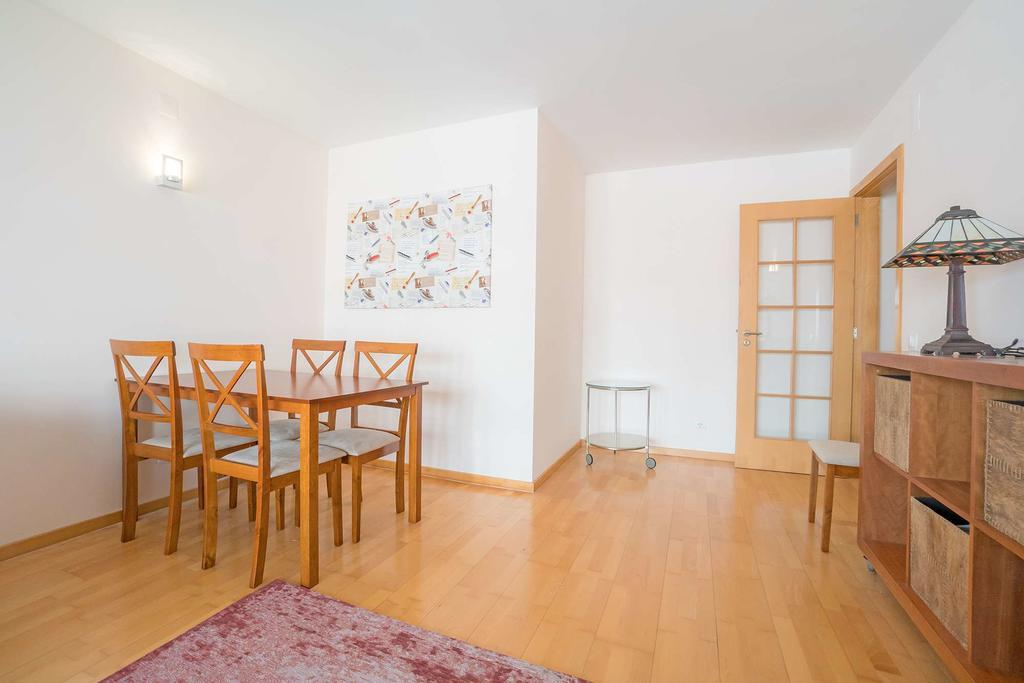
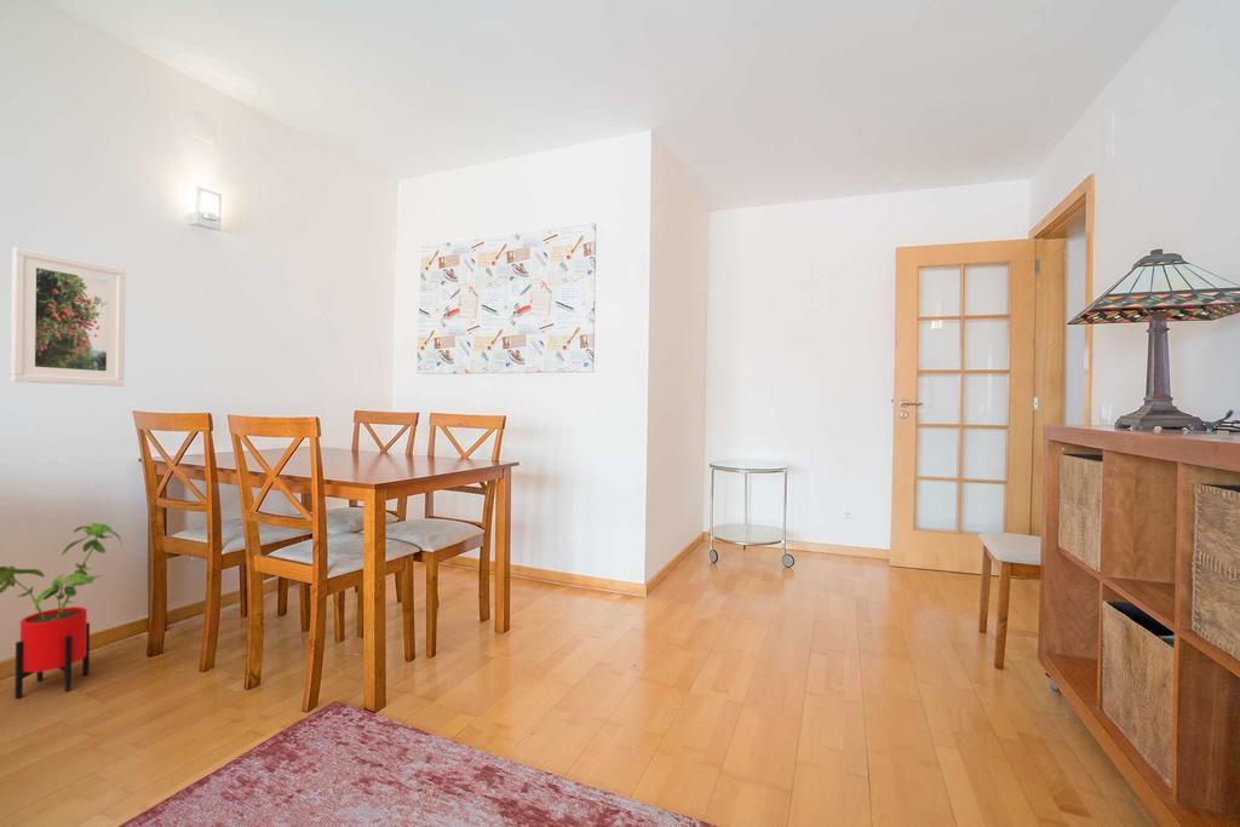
+ house plant (64, 604)
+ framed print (71, 321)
